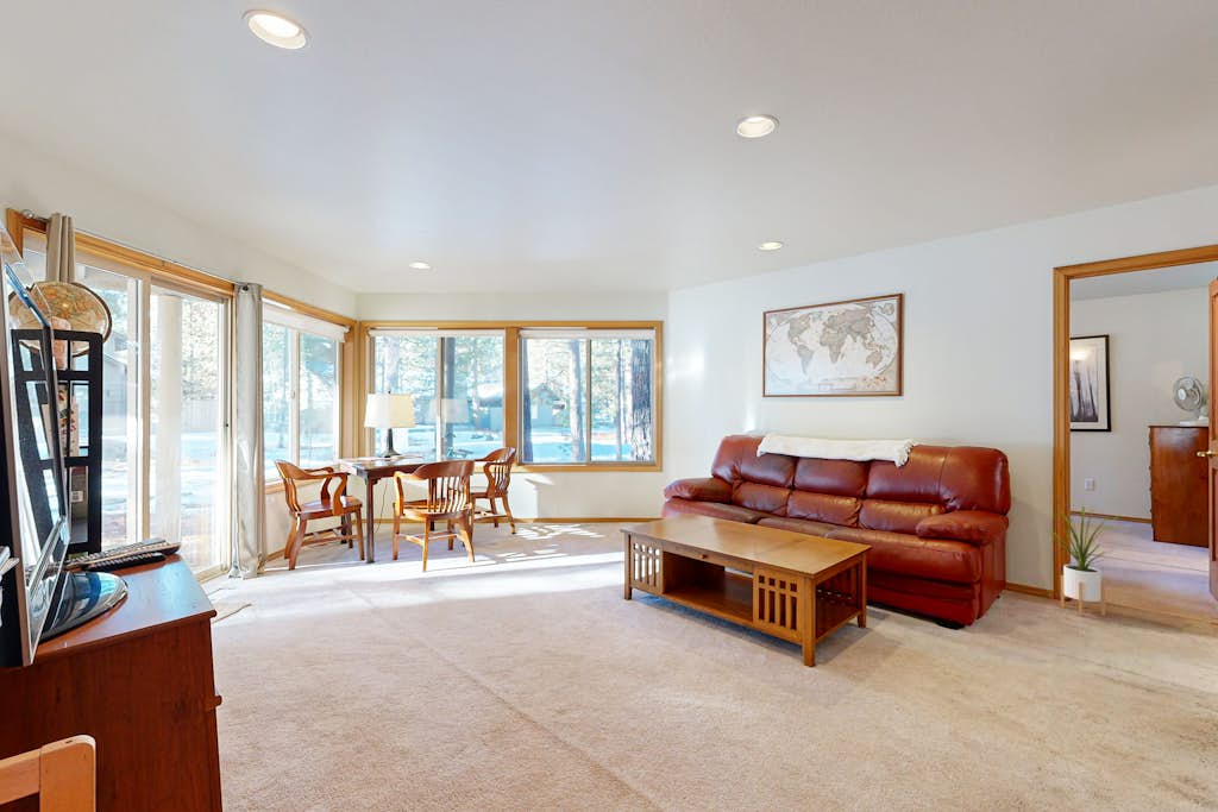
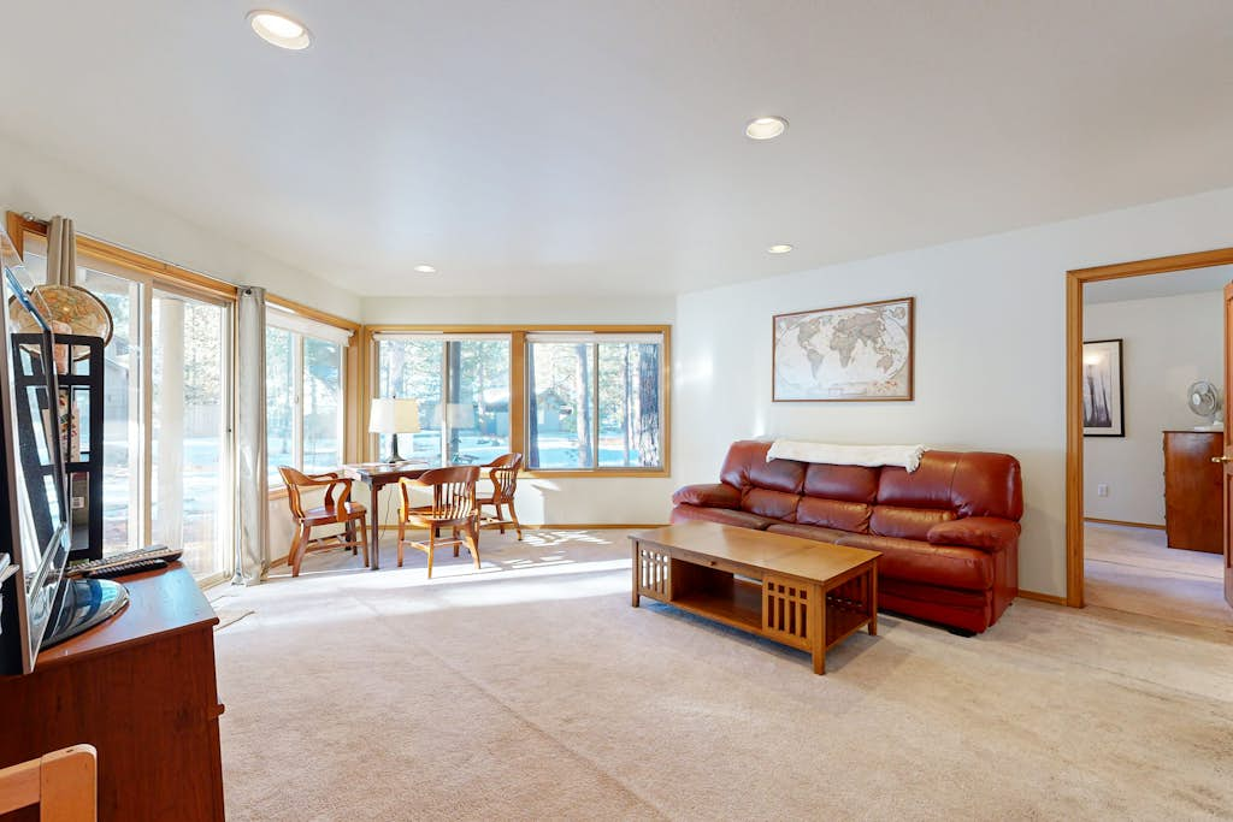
- house plant (1082, 554)
